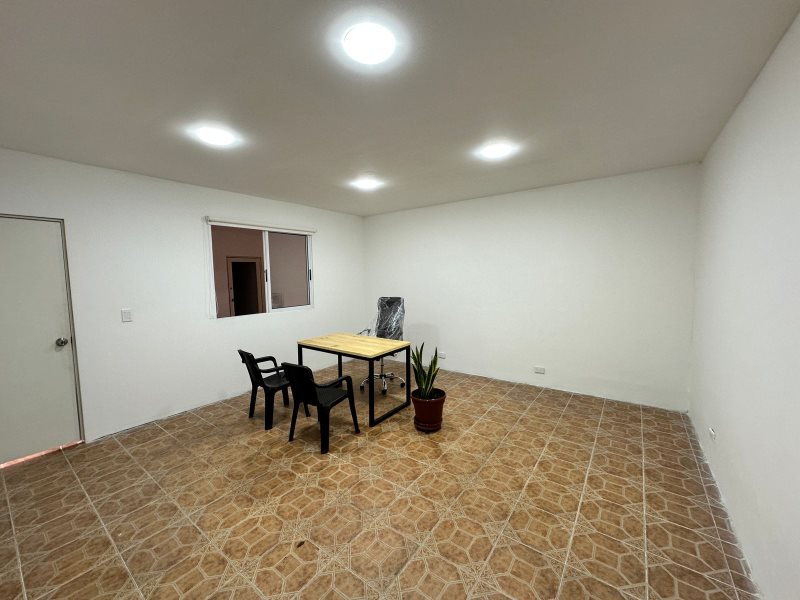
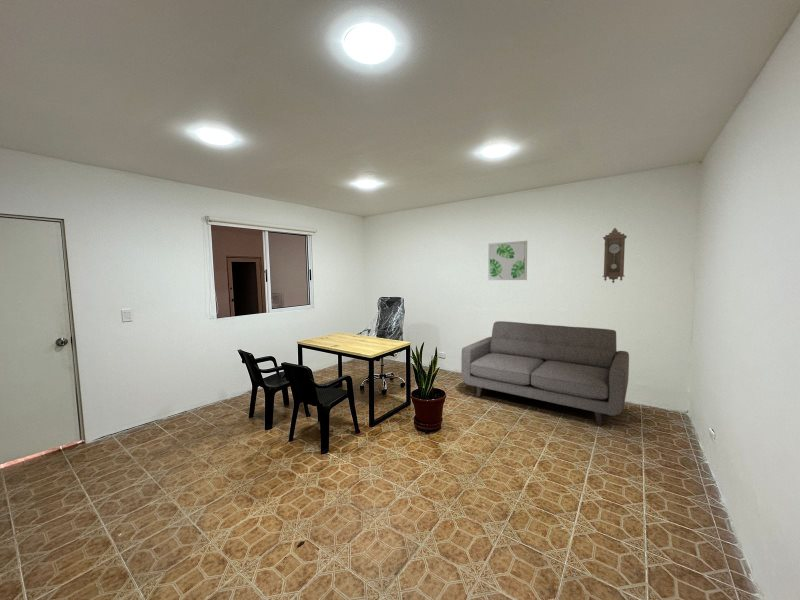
+ sofa (541, 363)
+ wall art (507, 261)
+ pendulum clock (614, 255)
